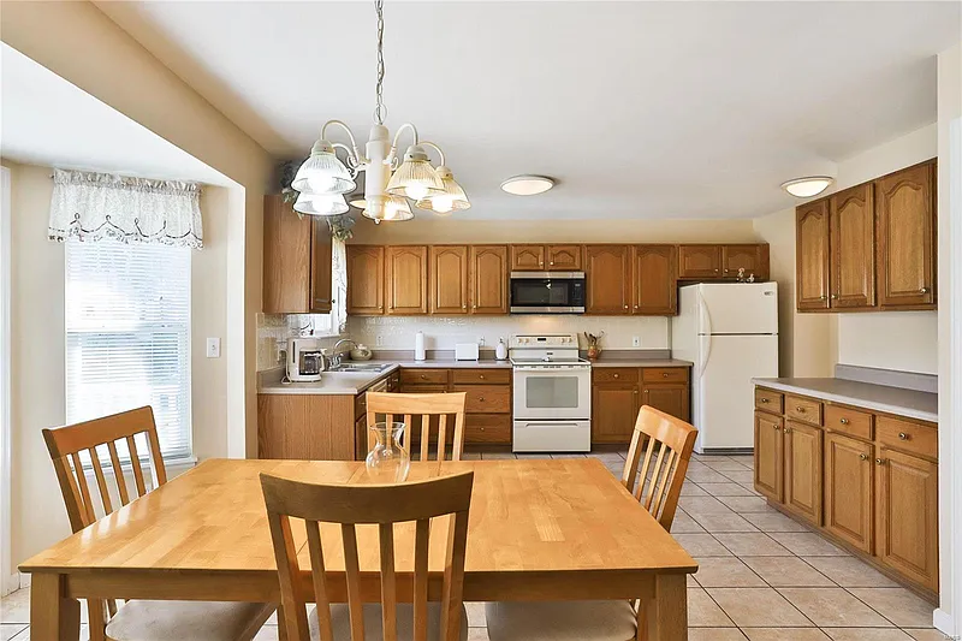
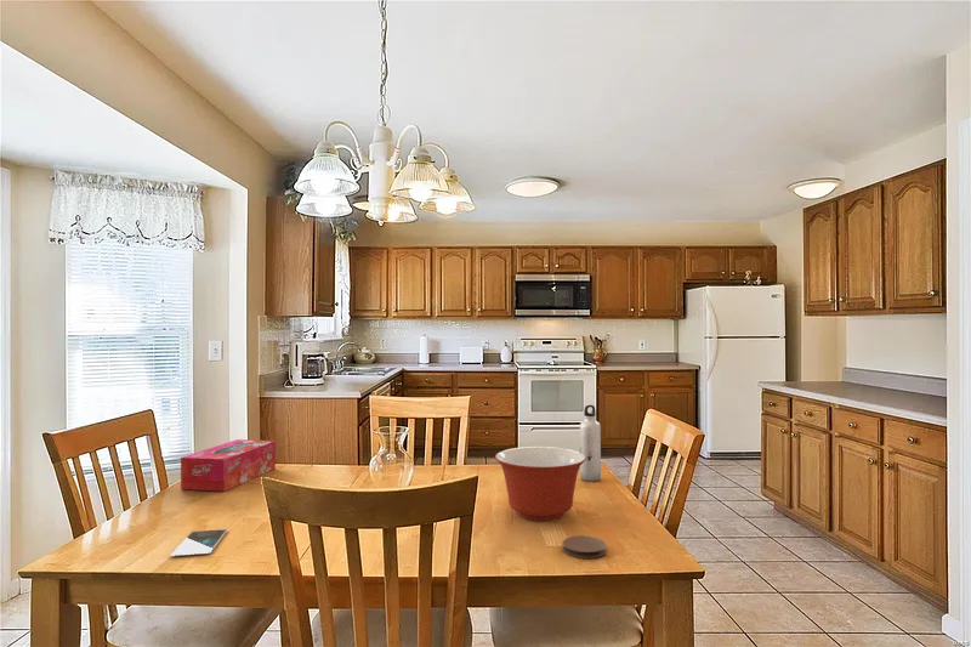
+ mixing bowl (540, 484)
+ water bottle (590, 441)
+ smartphone (200, 541)
+ coaster (584, 546)
+ tissue box (231, 462)
